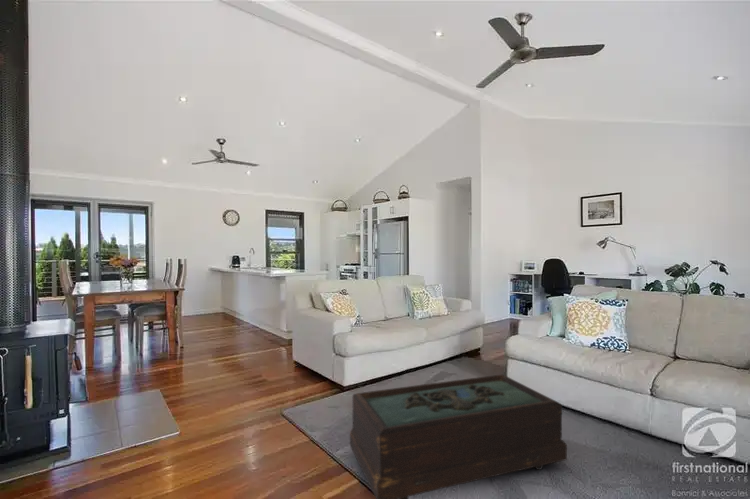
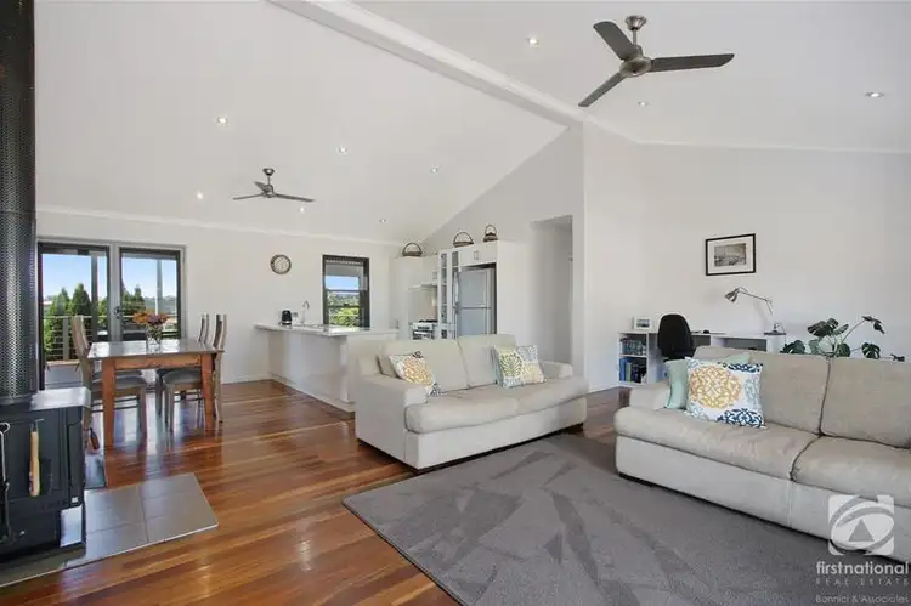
- coffee table (454, 429)
